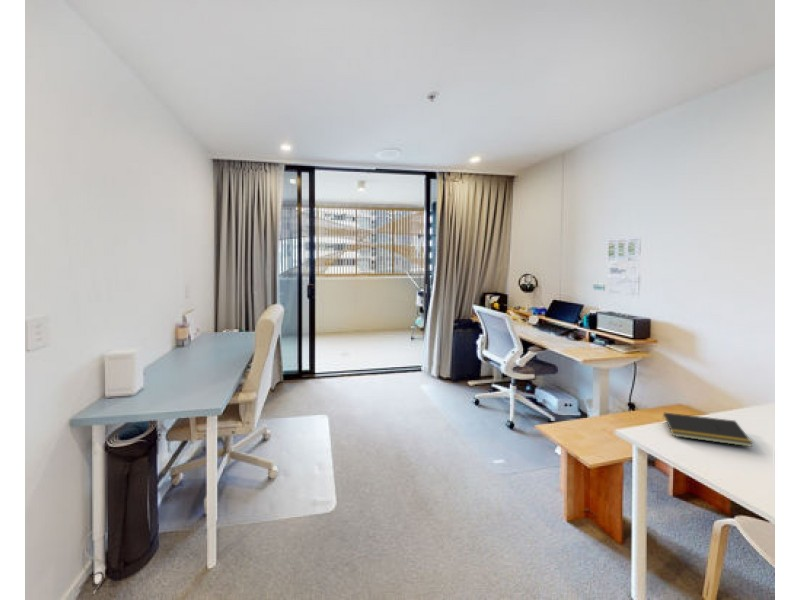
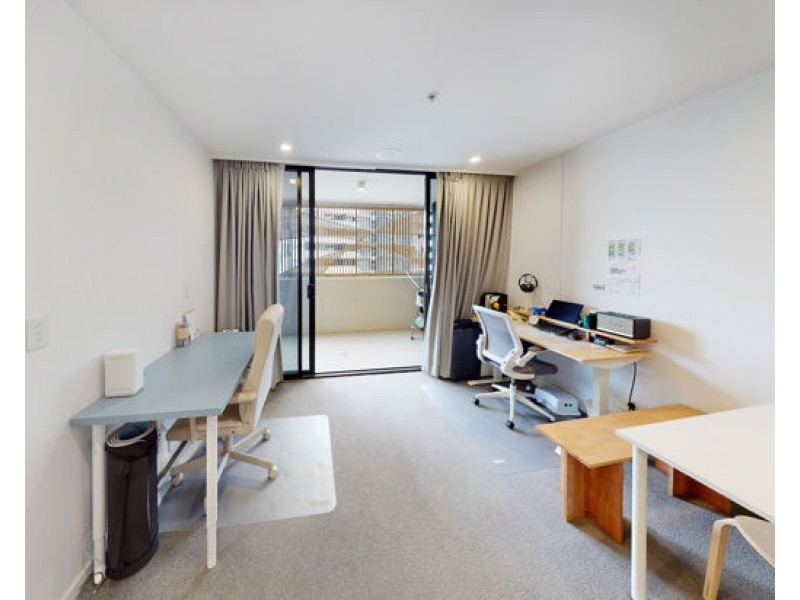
- notepad (704, 428)
